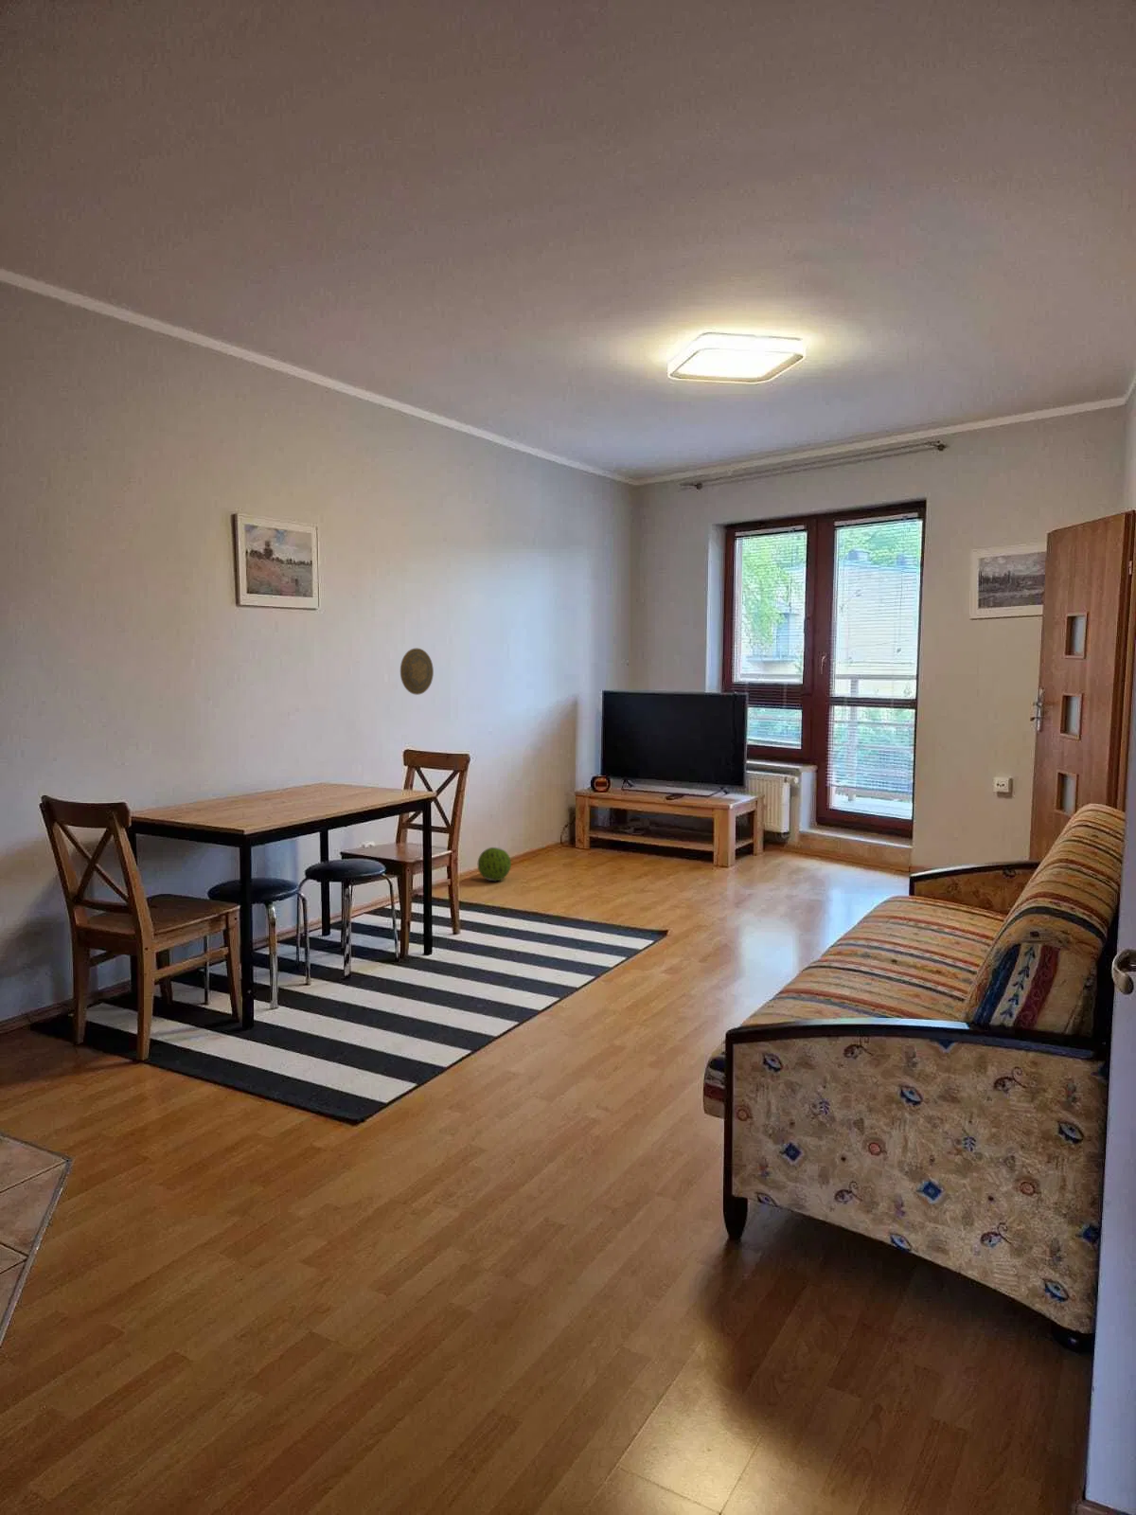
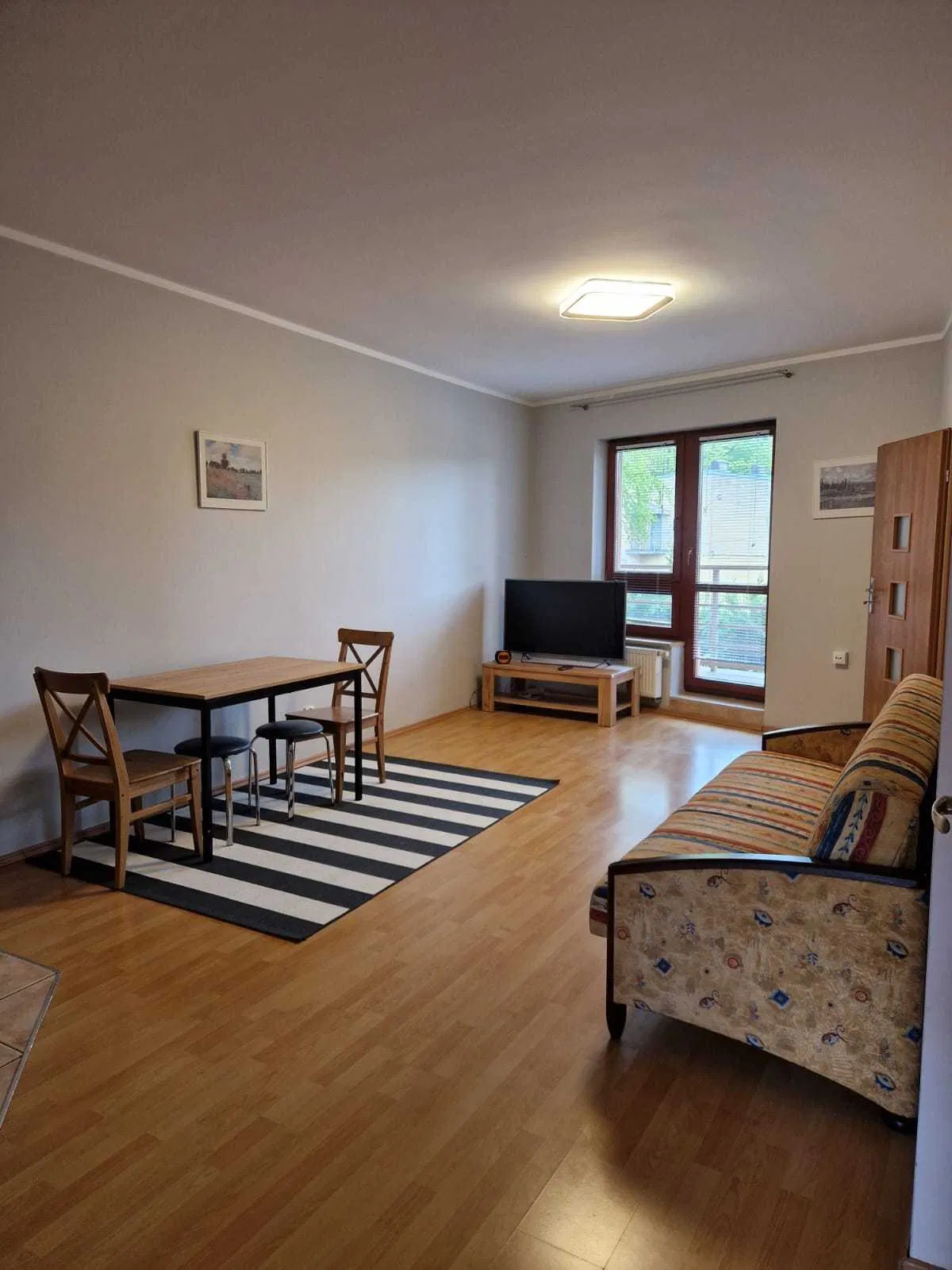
- decorative plate (419, 672)
- decorative ball (494, 864)
